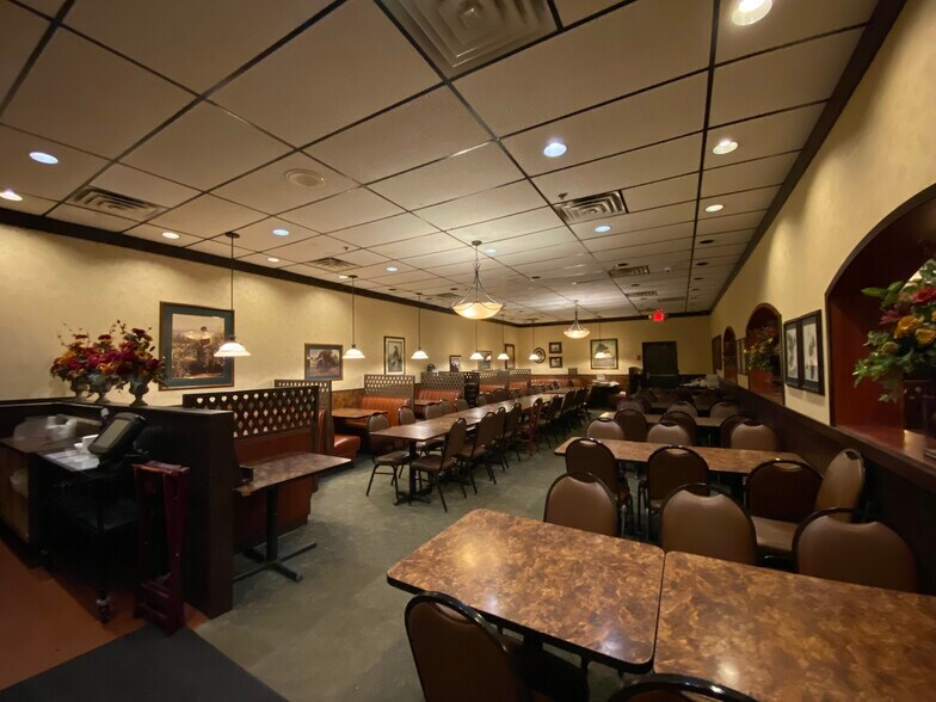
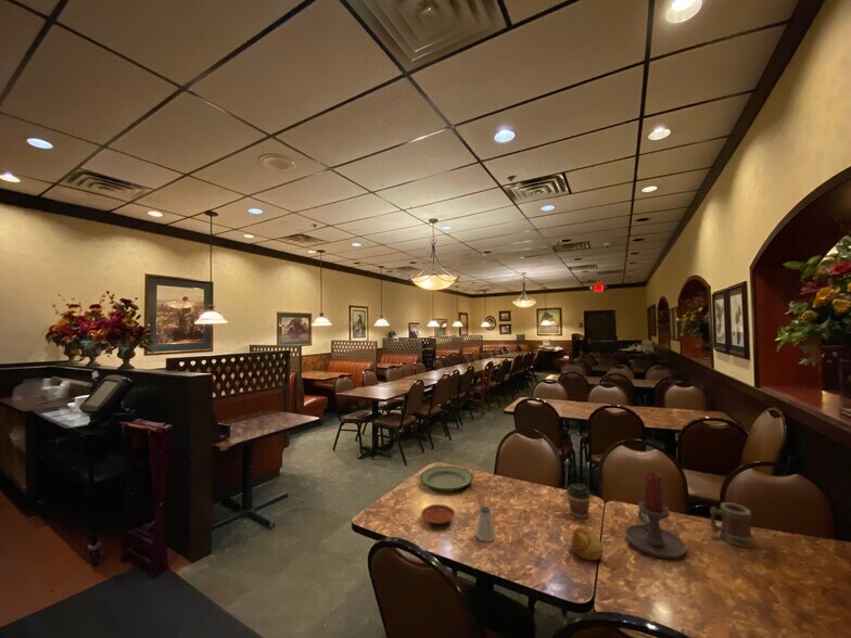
+ mug (731, 522)
+ bread roll (586, 539)
+ candle holder (650, 505)
+ plate (437, 515)
+ saltshaker (485, 522)
+ coffee cup (579, 499)
+ plate (446, 478)
